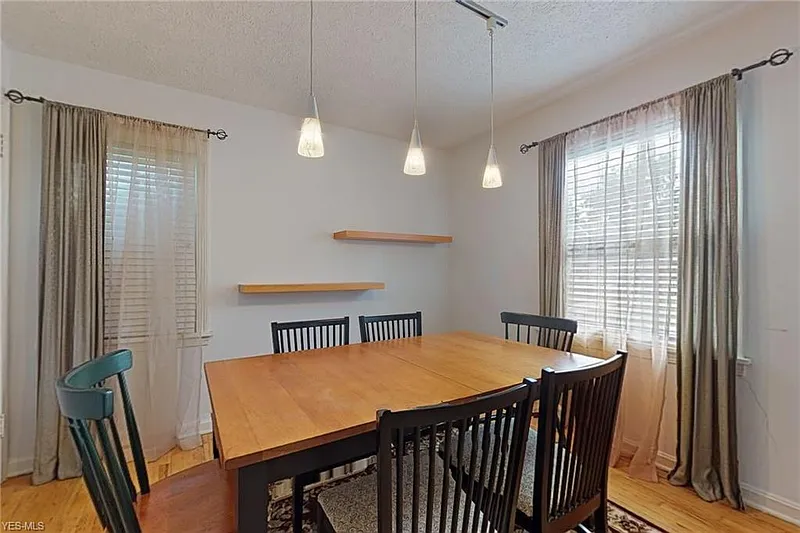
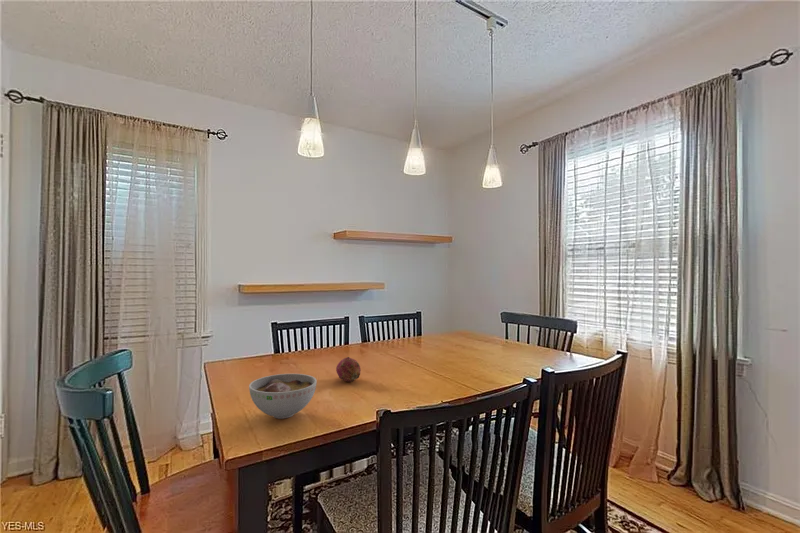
+ bowl (283, 398)
+ fruit (348, 368)
